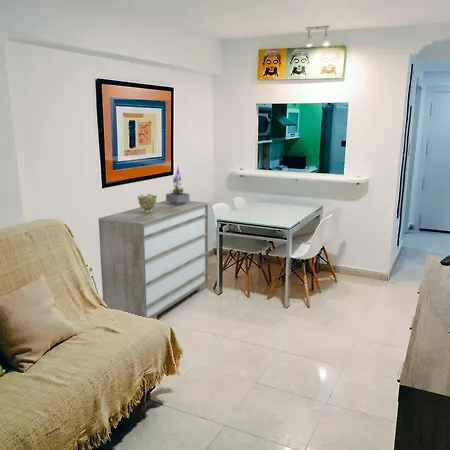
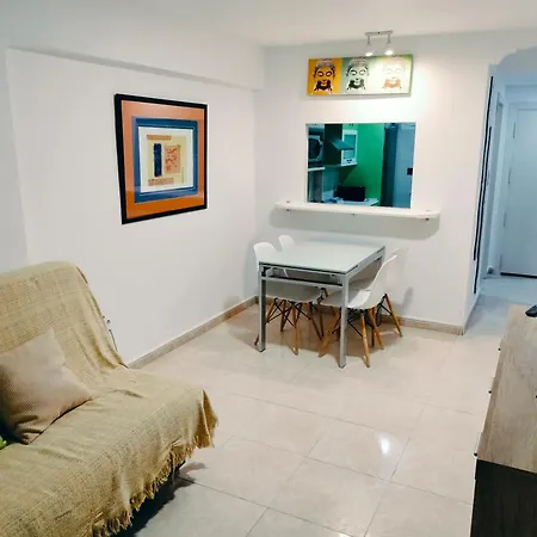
- dresser (159, 256)
- potted plant (177, 184)
- decorative bowl (147, 203)
